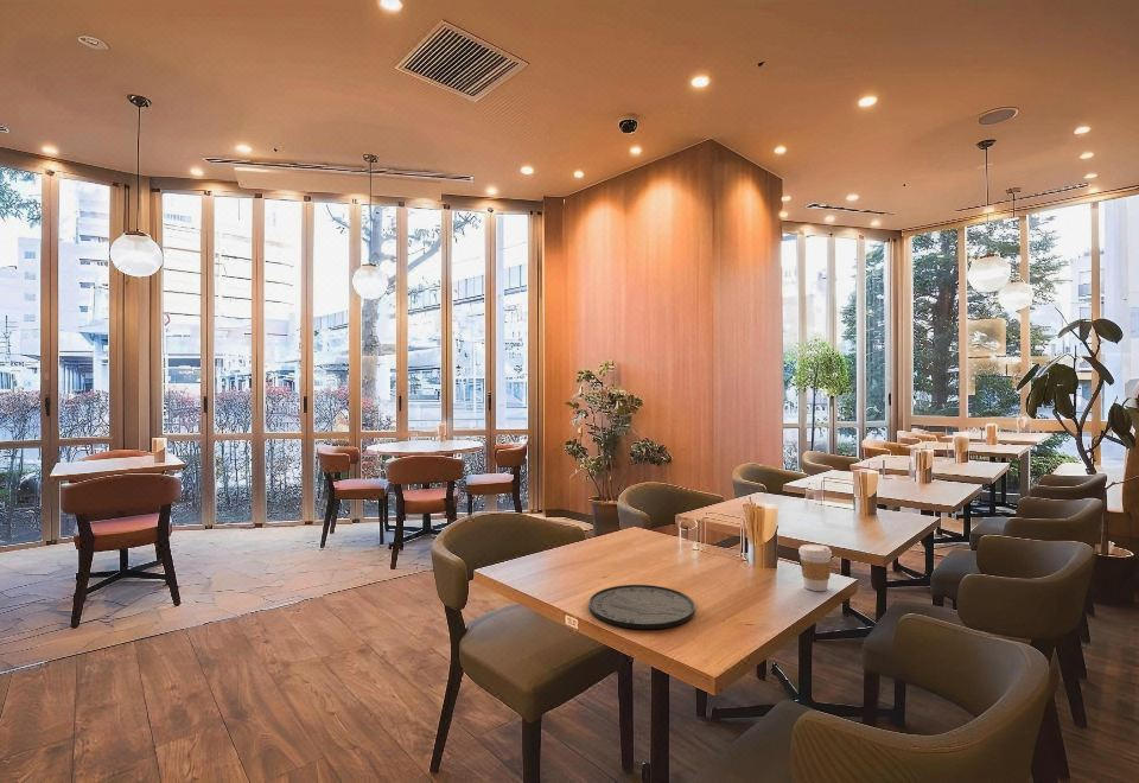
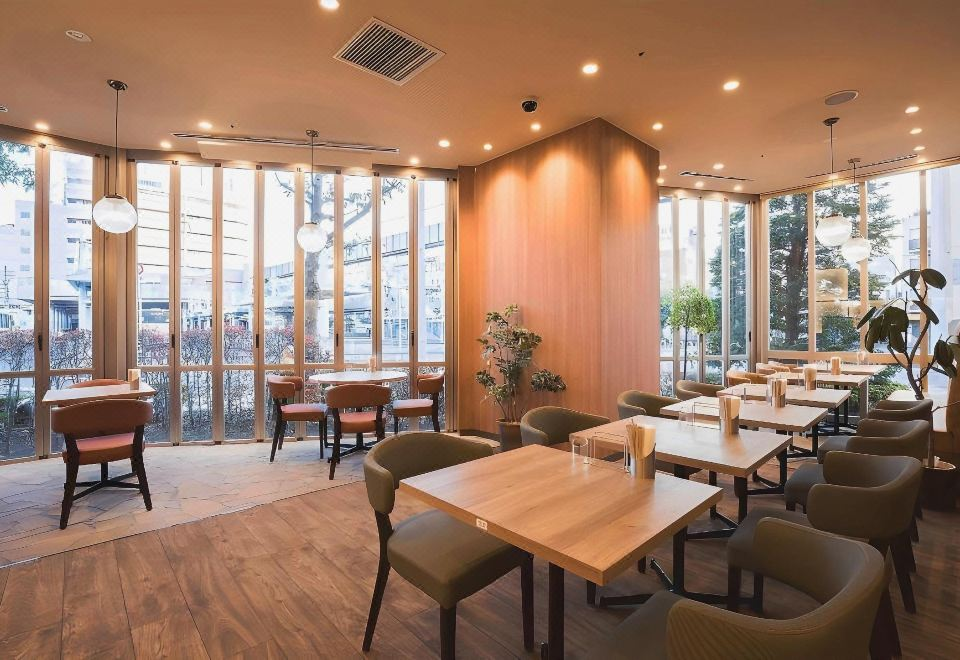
- coffee cup (815, 566)
- plate (641, 604)
